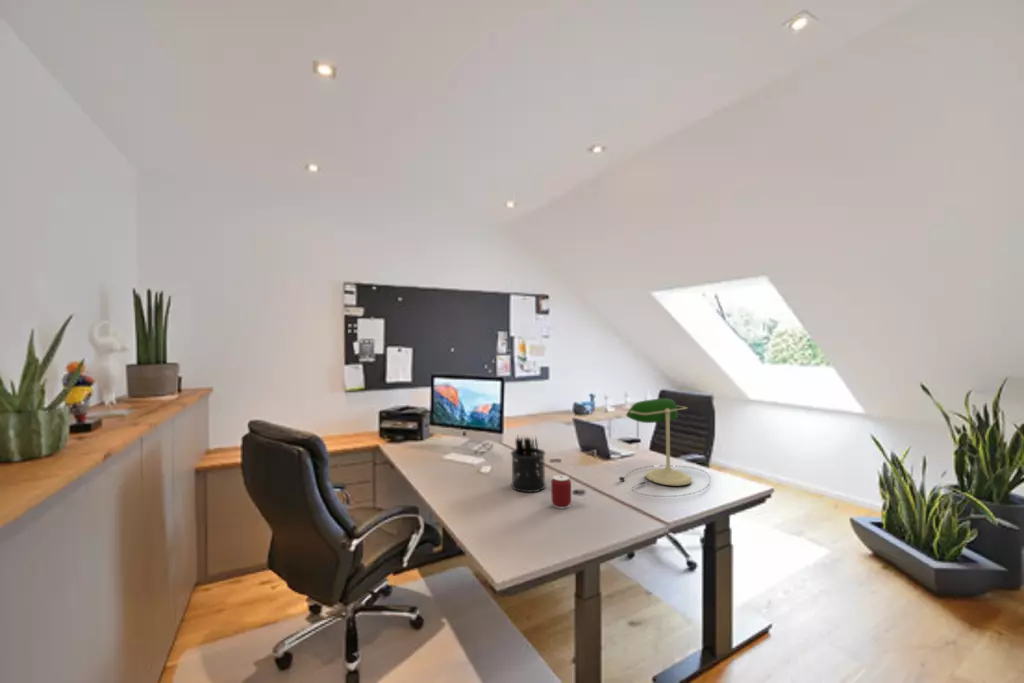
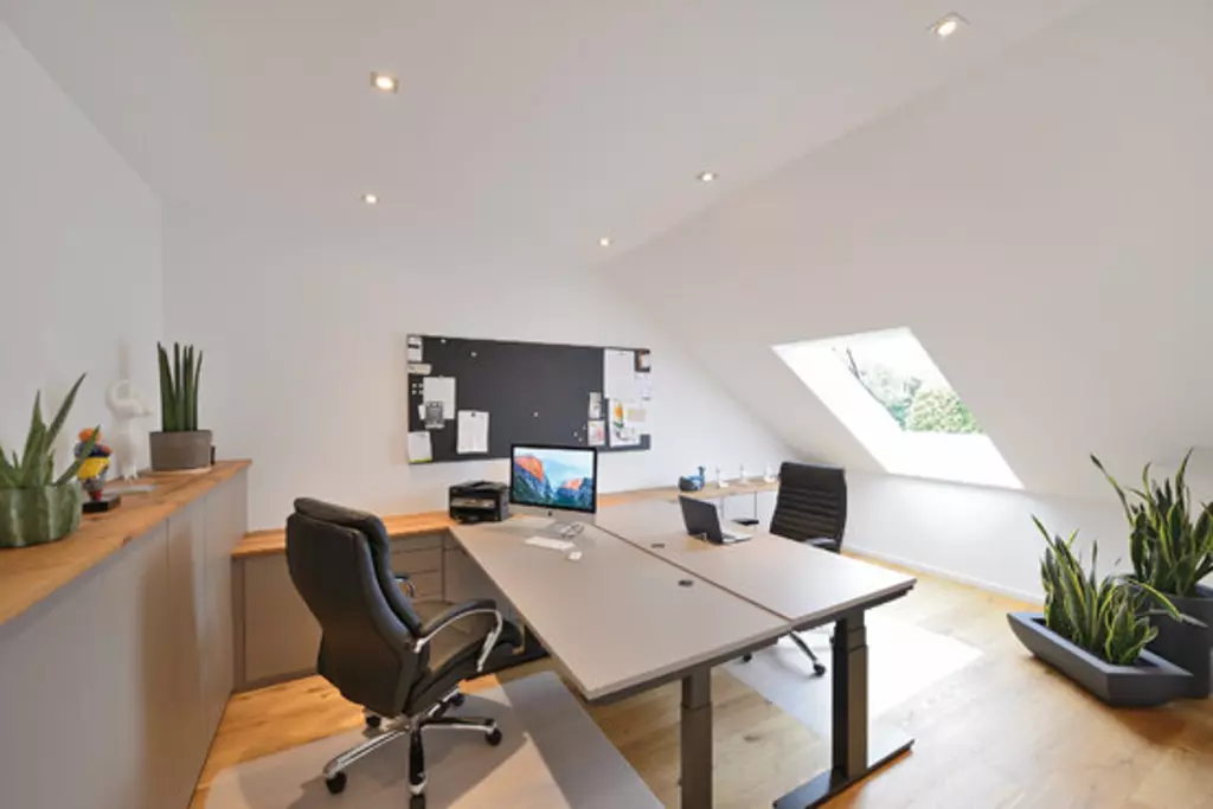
- pen holder (528, 460)
- desk lamp (666, 441)
- can (561, 491)
